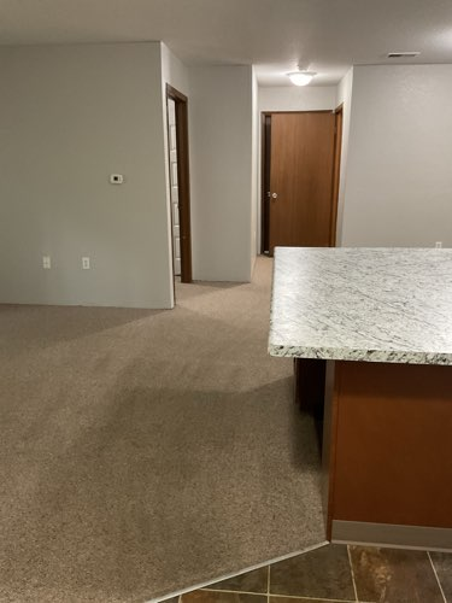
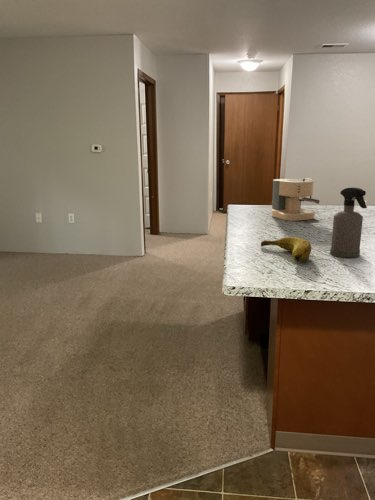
+ coffee maker (296, 198)
+ spray bottle (349, 221)
+ banana (285, 247)
